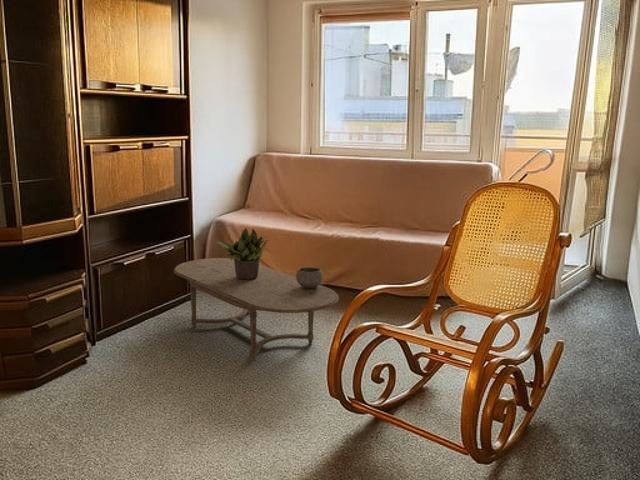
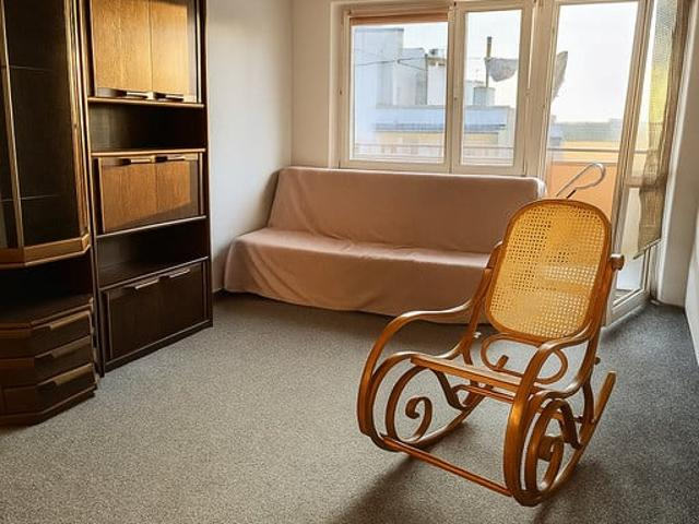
- coffee table (250, 307)
- potted plant (240, 252)
- ceramic bowl (309, 277)
